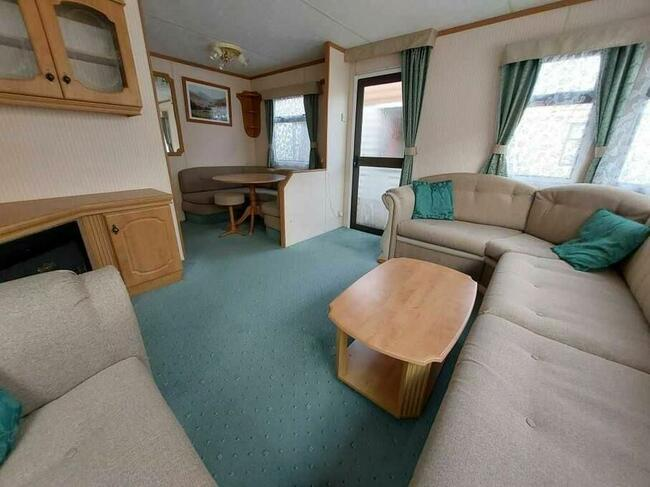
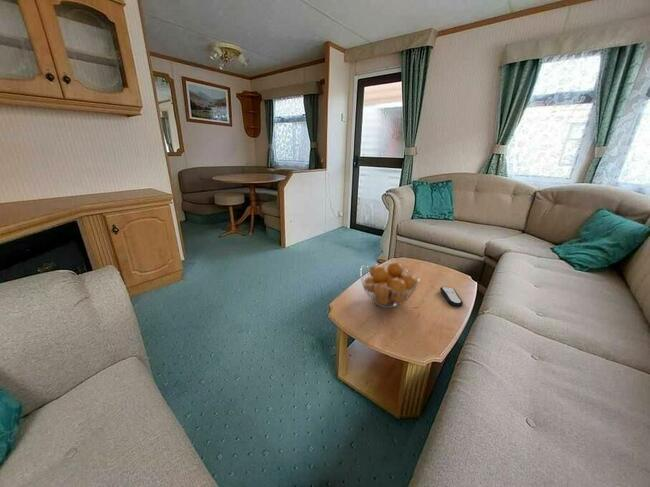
+ fruit basket (387, 284)
+ remote control (451, 295)
